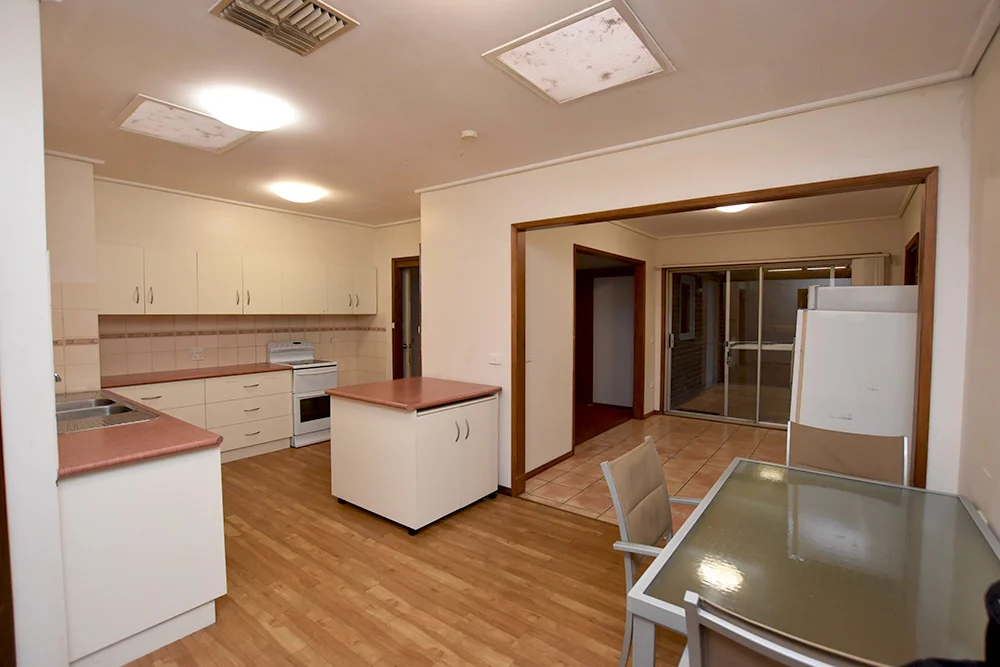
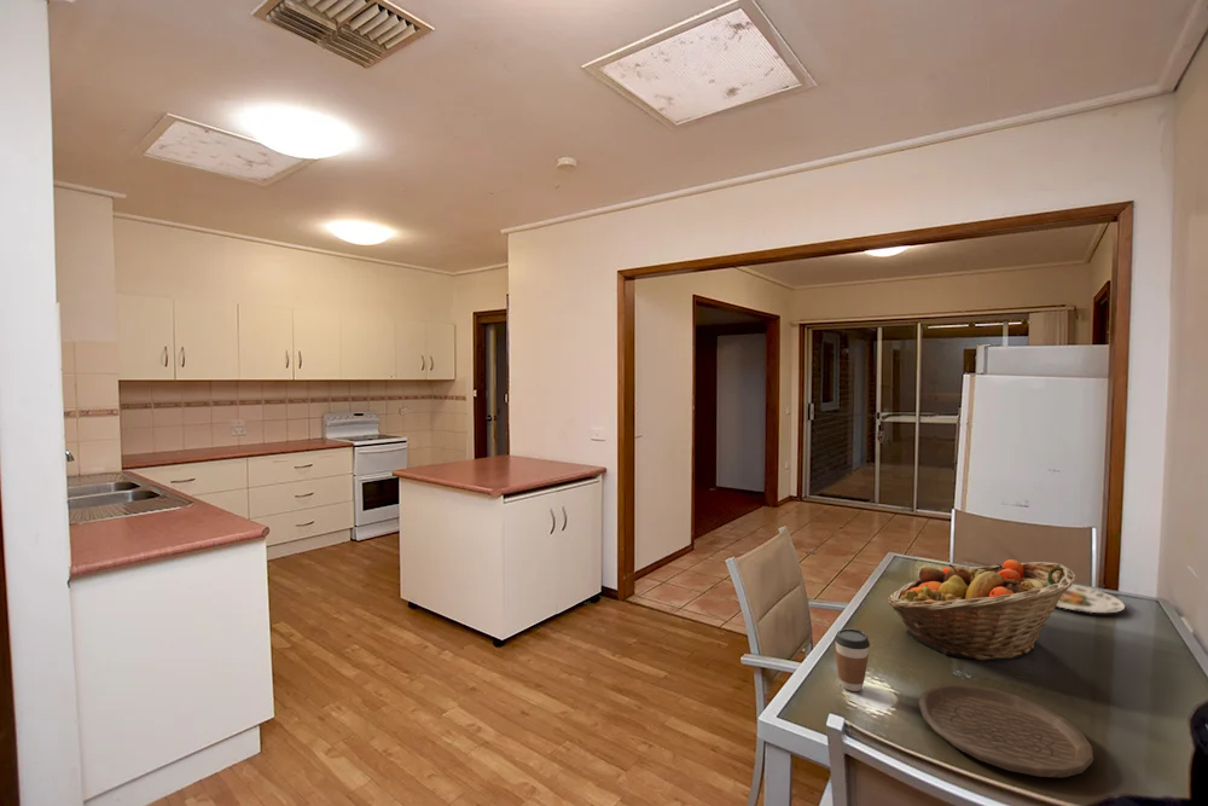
+ coffee cup (850, 660)
+ plate (999, 726)
+ plate (1067, 596)
+ fruit basket (977, 598)
